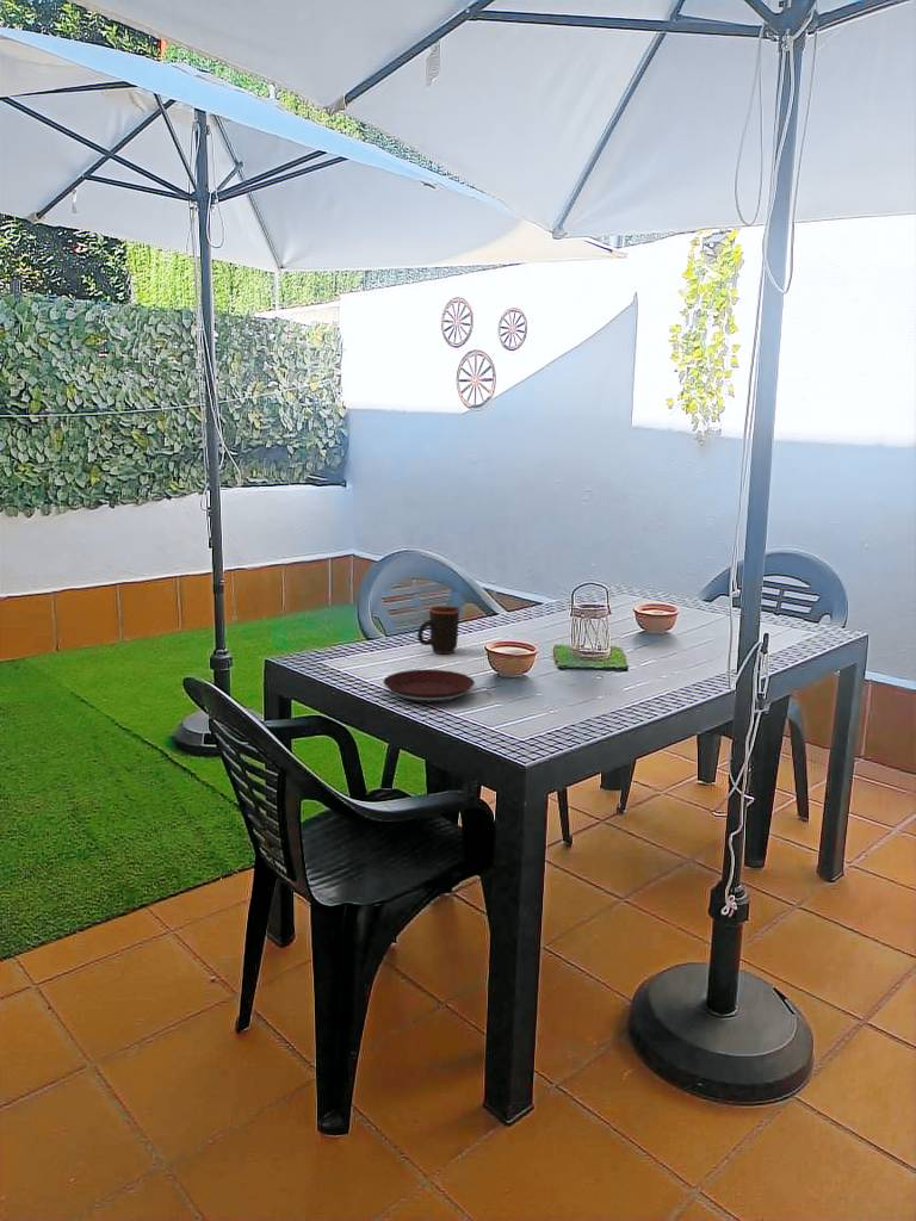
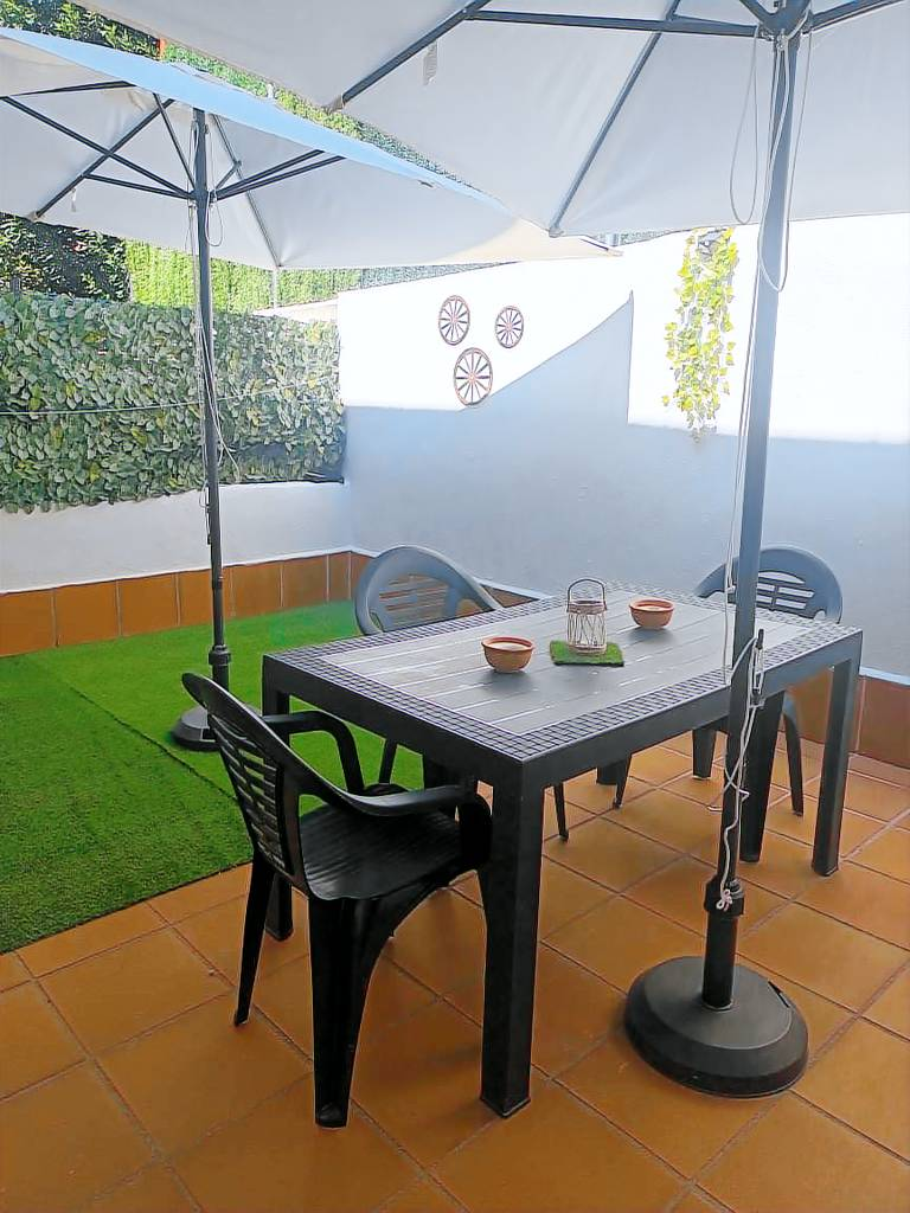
- mug (438, 630)
- plate (428, 687)
